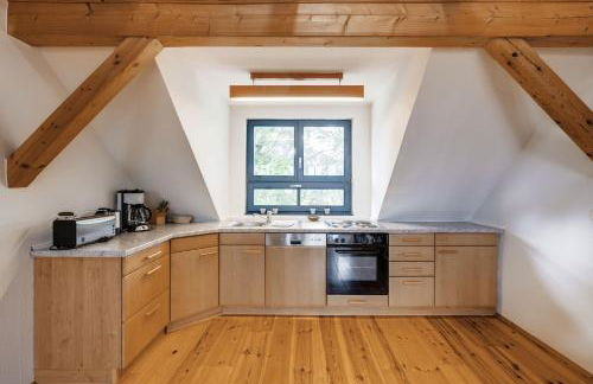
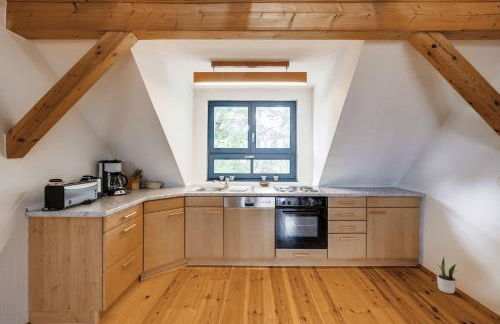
+ potted plant (445, 273)
